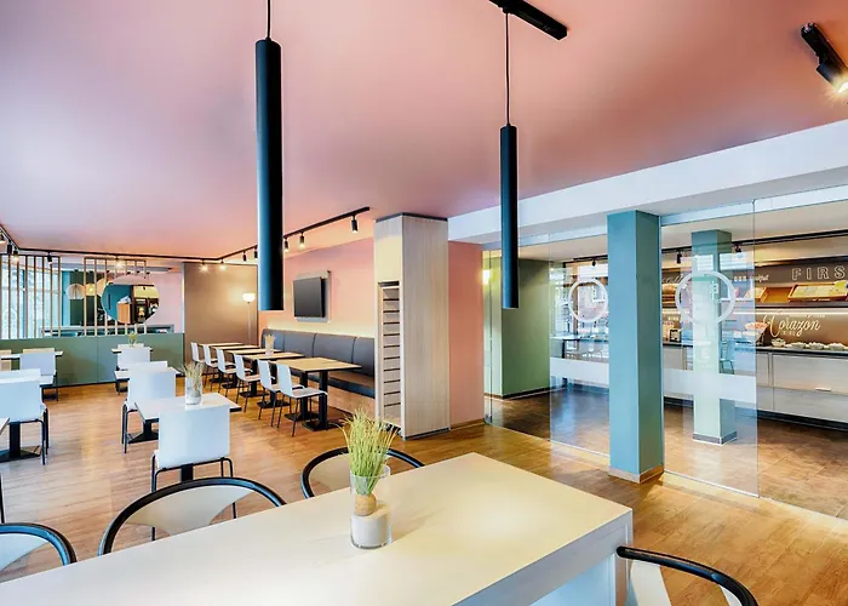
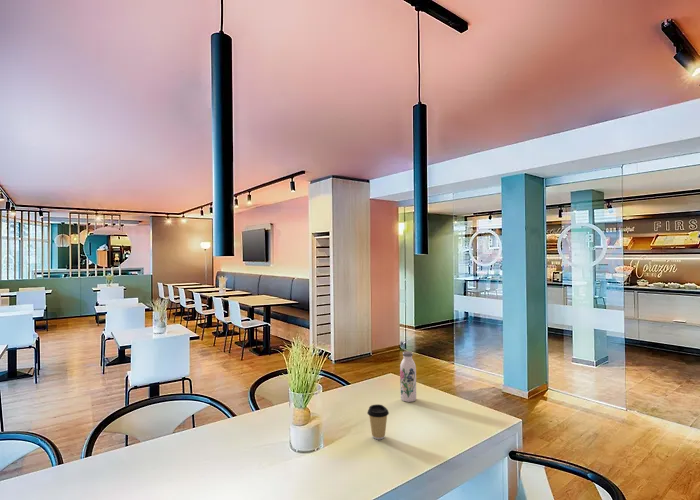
+ water bottle (408, 375)
+ coffee cup (378, 422)
